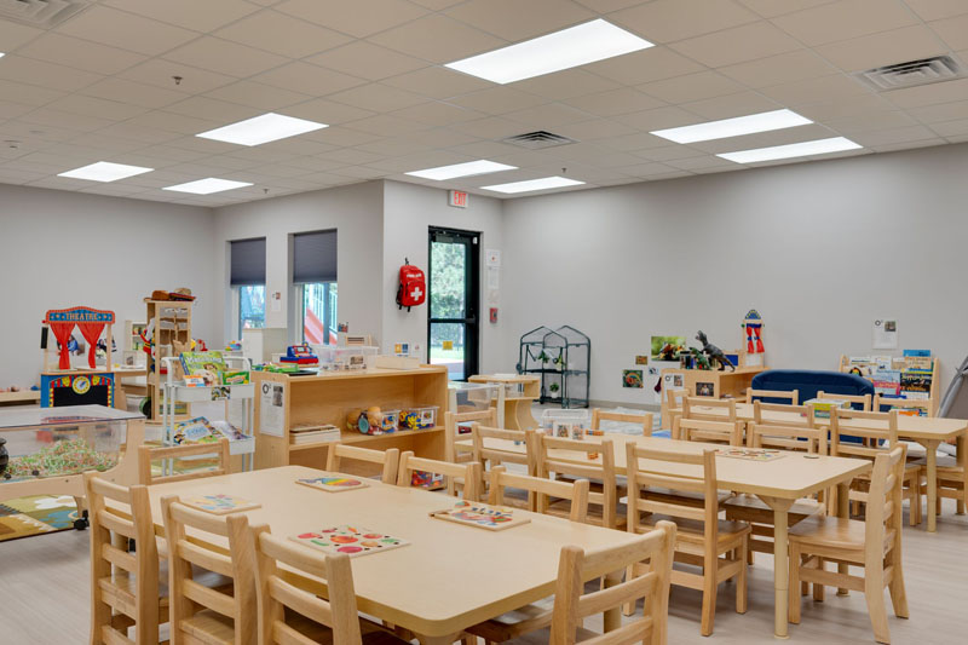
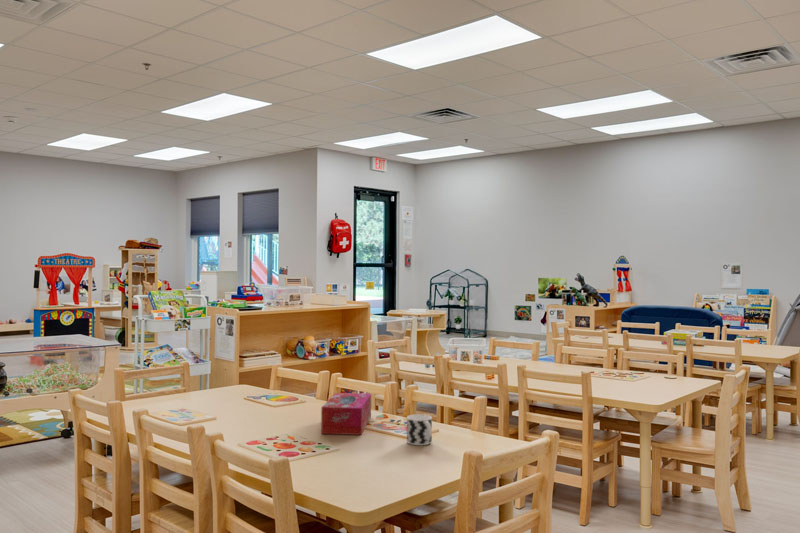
+ tissue box (347, 412)
+ cup (421, 430)
